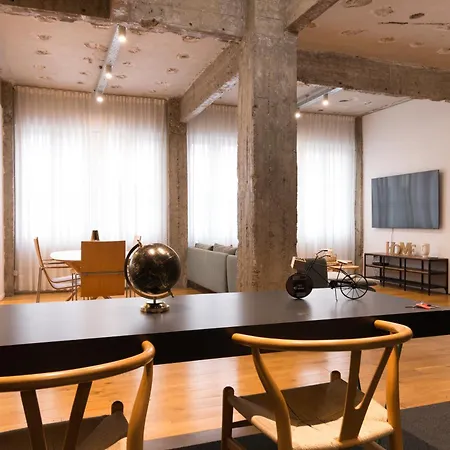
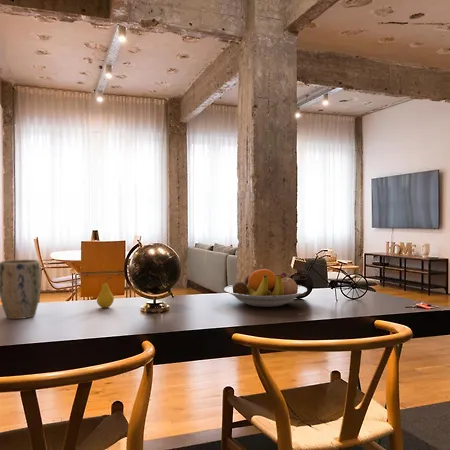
+ plant pot (19, 288)
+ fruit bowl (265, 285)
+ fruit (105, 292)
